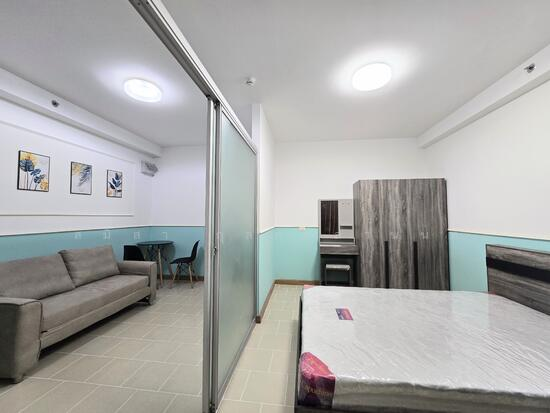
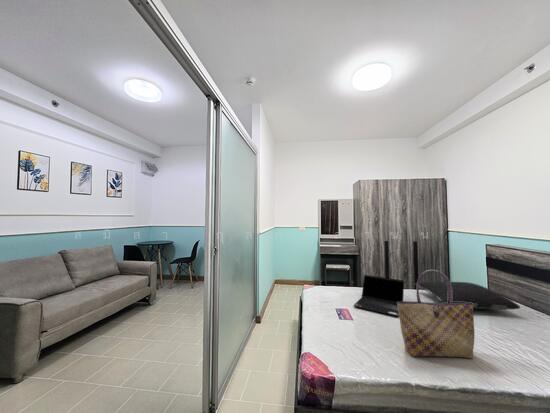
+ tote bag (436, 311)
+ laptop computer (379, 293)
+ pillow (460, 293)
